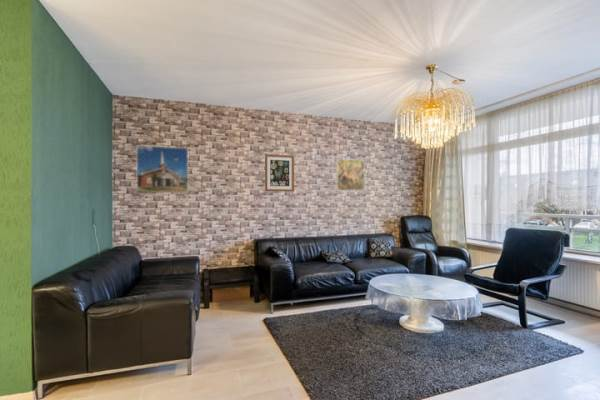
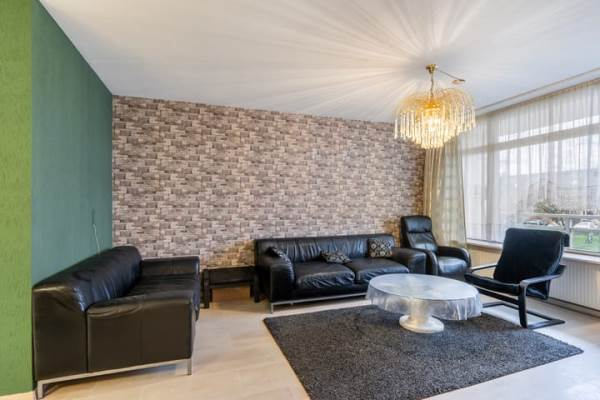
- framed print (163, 170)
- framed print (350, 175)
- wall art (279, 173)
